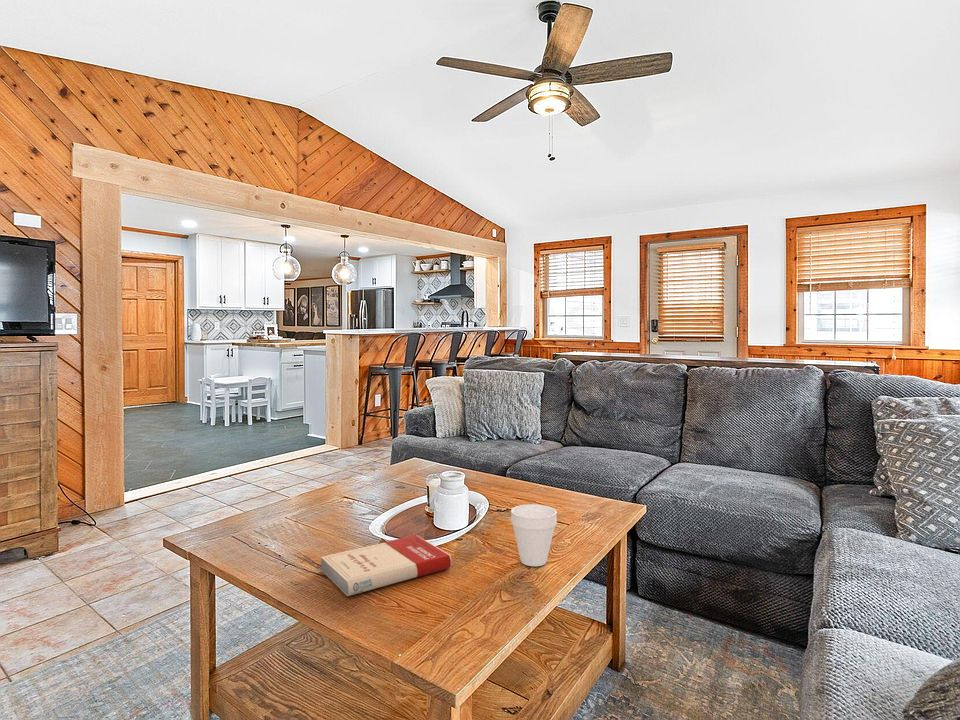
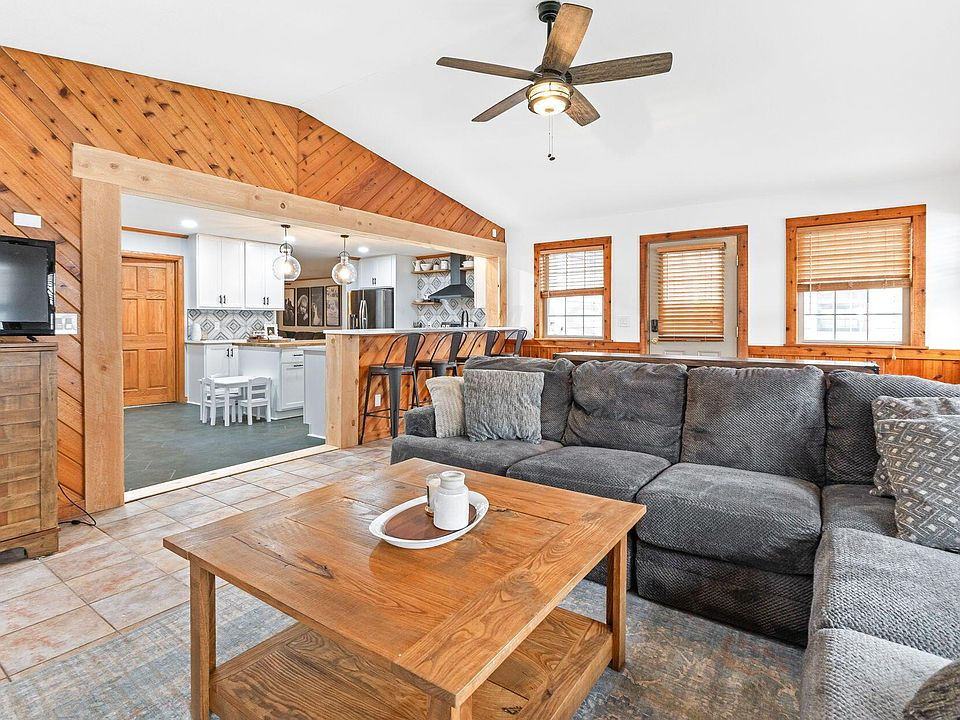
- cup (533, 536)
- book (386, 562)
